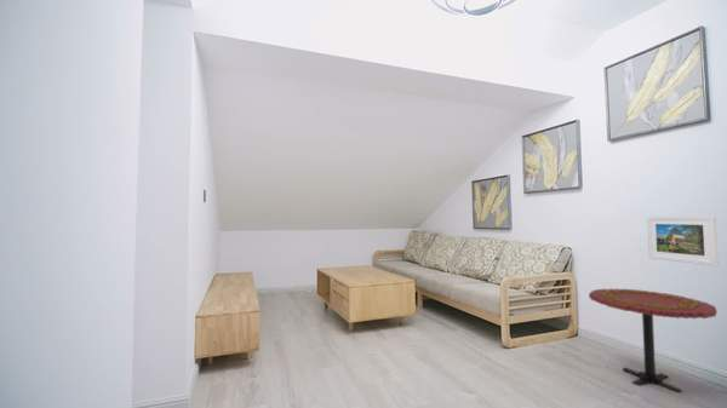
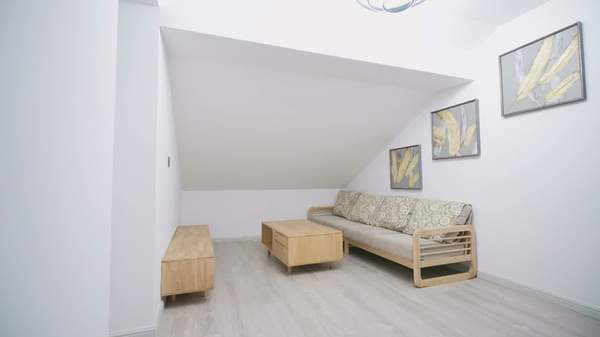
- side table (648, 338)
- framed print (679, 239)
